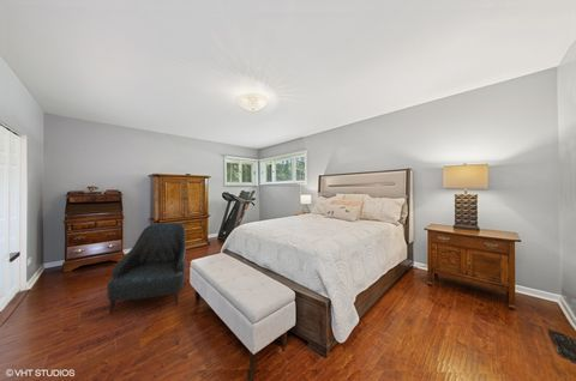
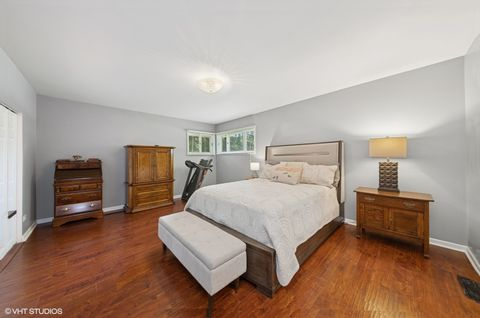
- armchair (156, 260)
